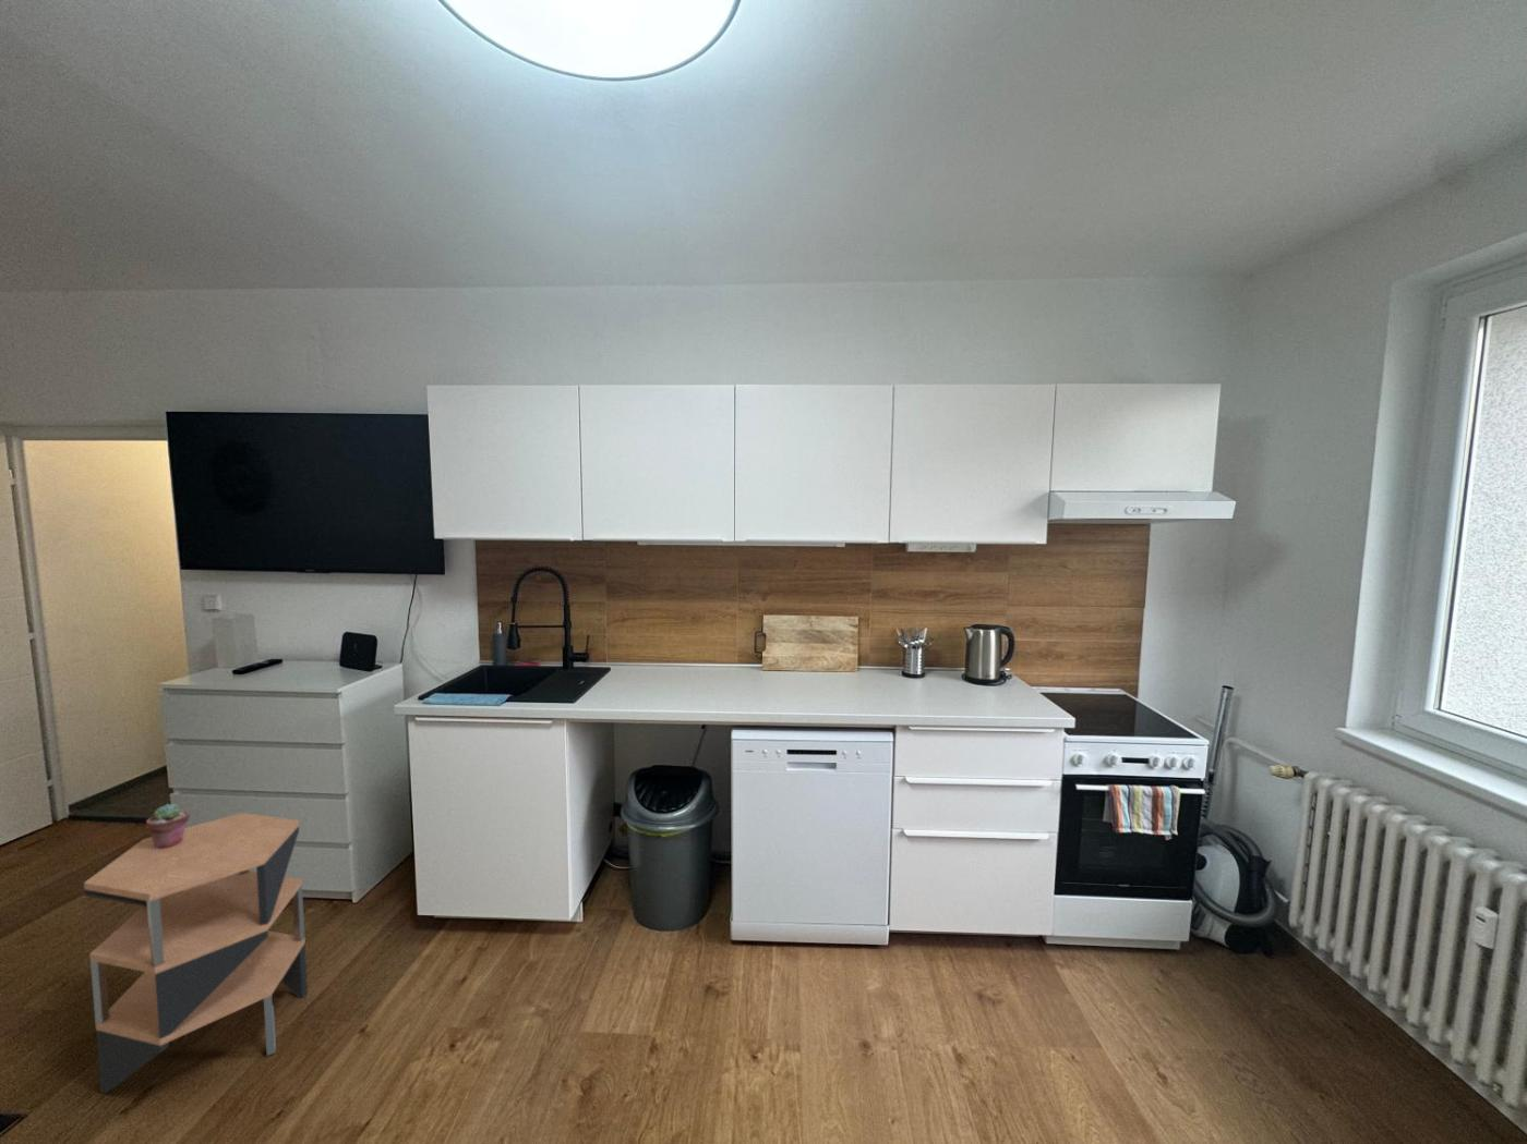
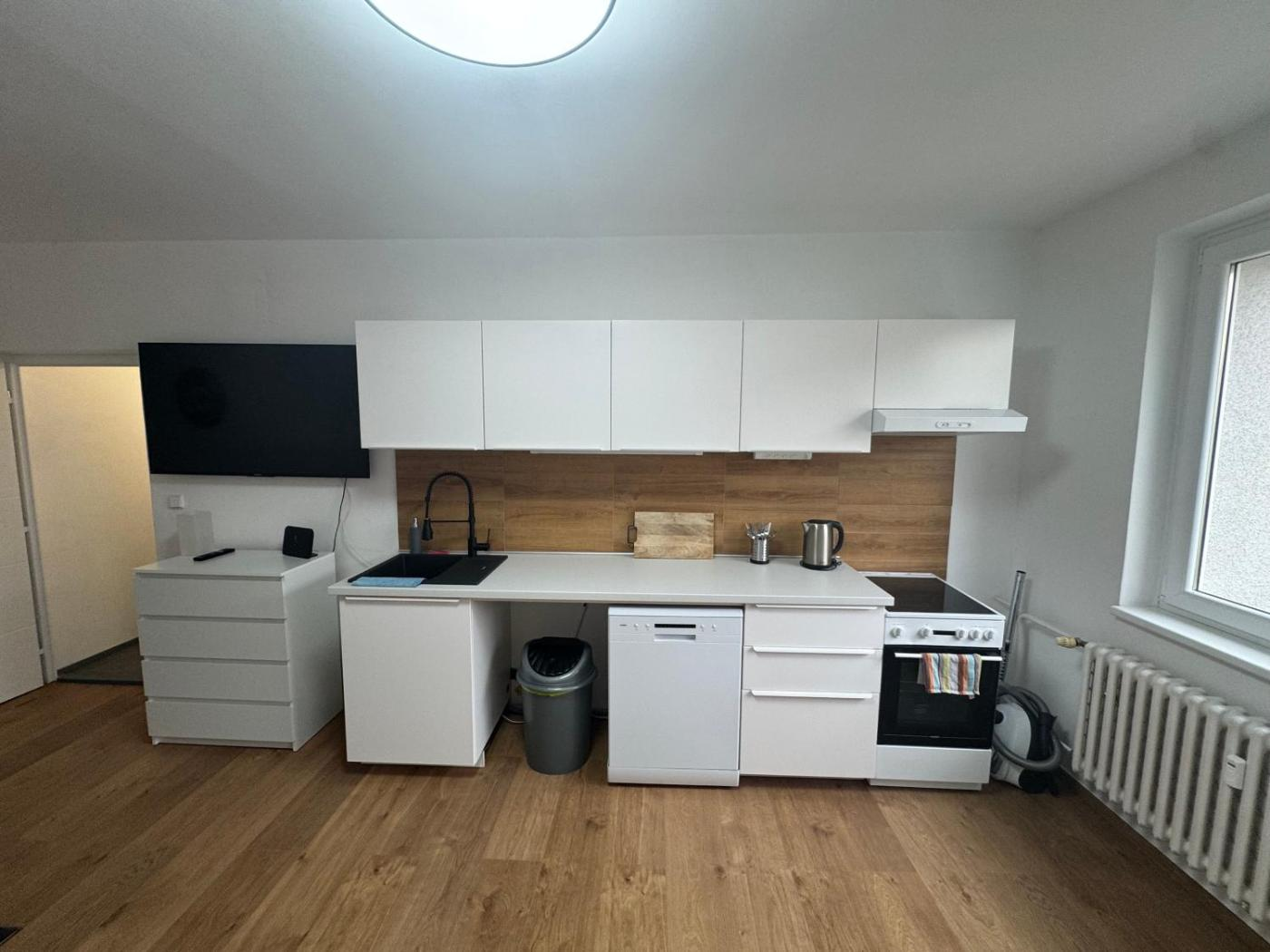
- potted succulent (168, 823)
- side table (207, 945)
